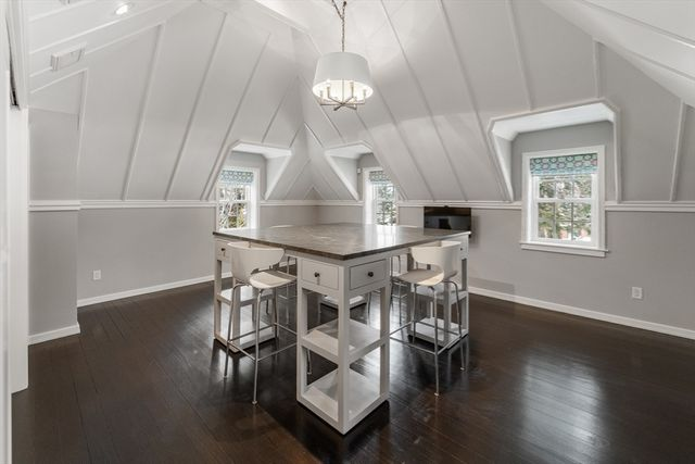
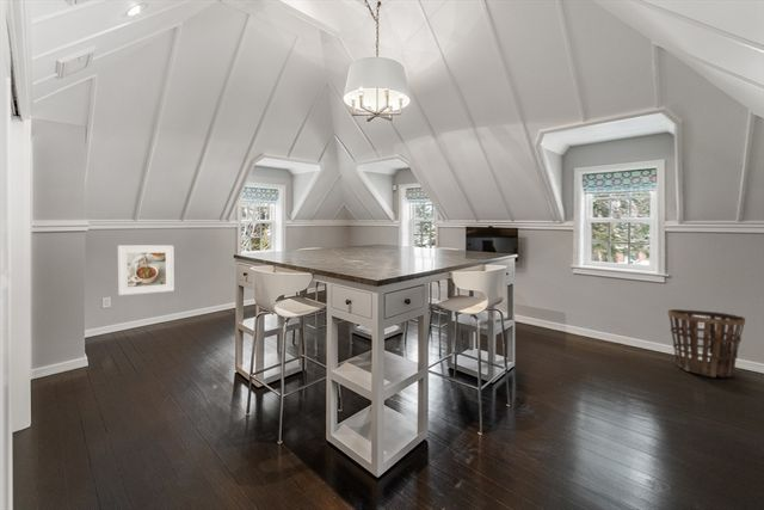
+ basket (703, 340)
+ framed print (147, 269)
